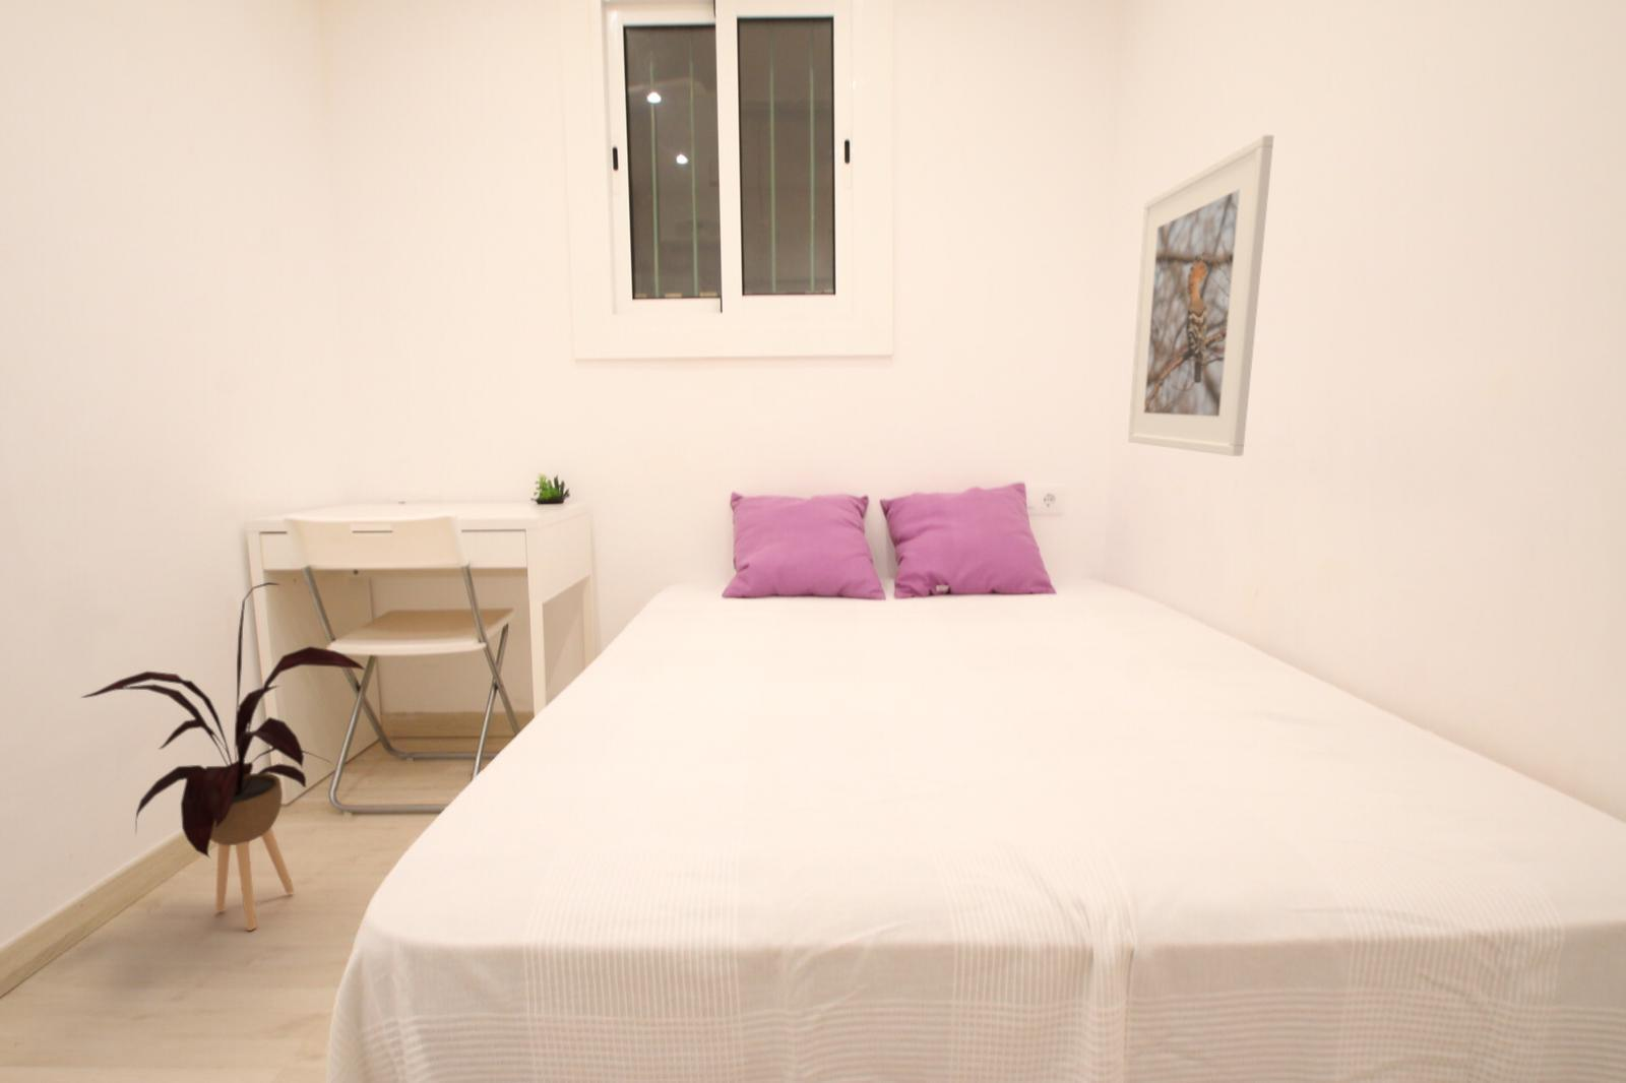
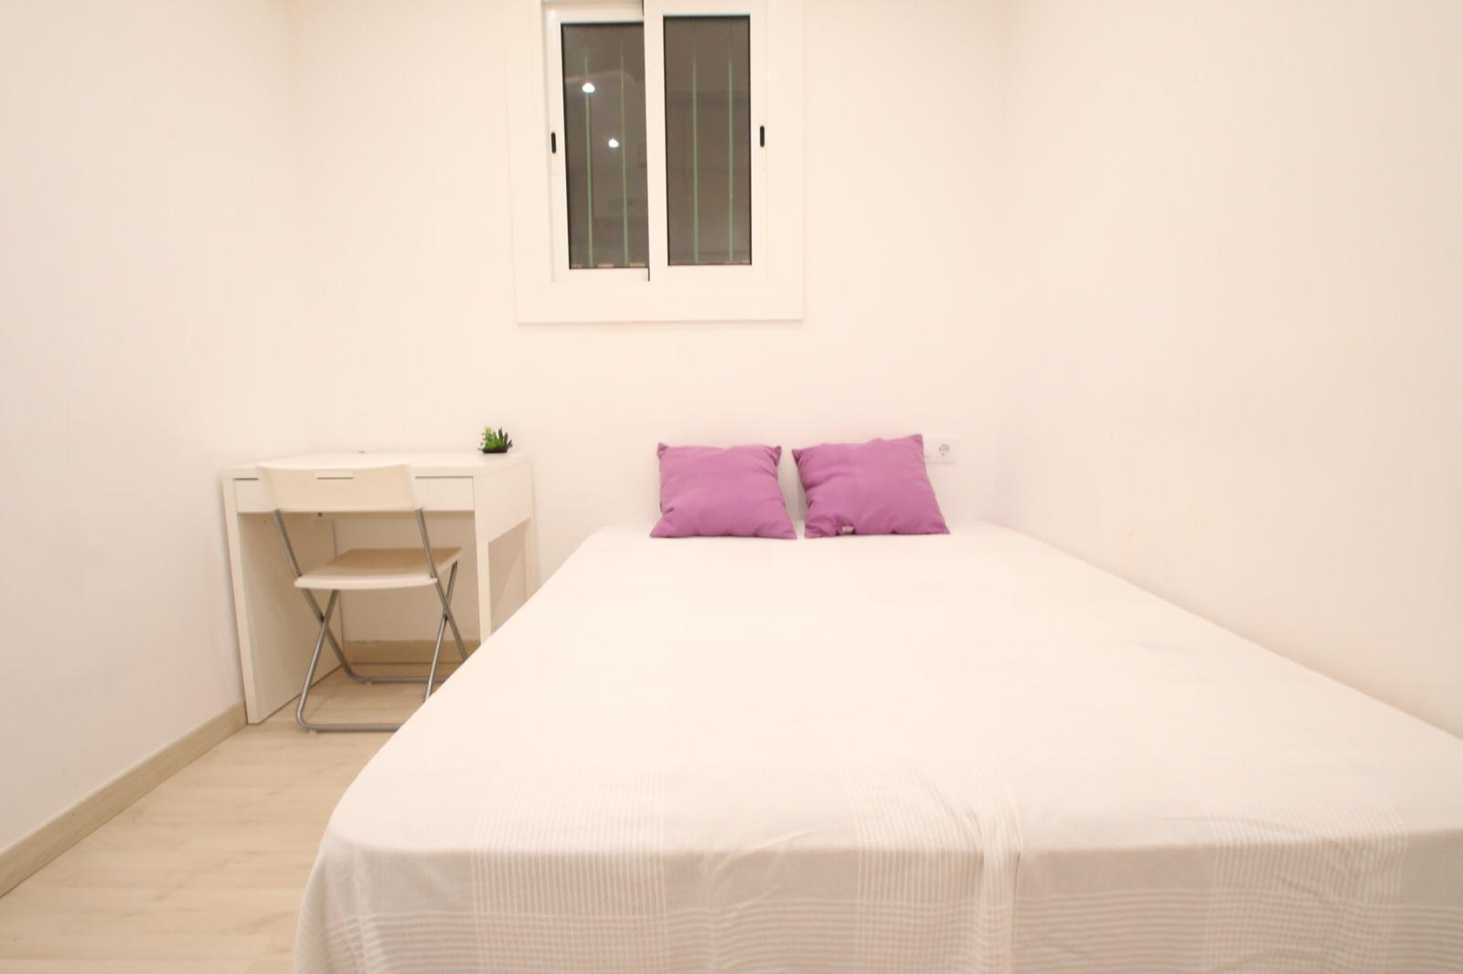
- house plant (231, 763)
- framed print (1188, 314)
